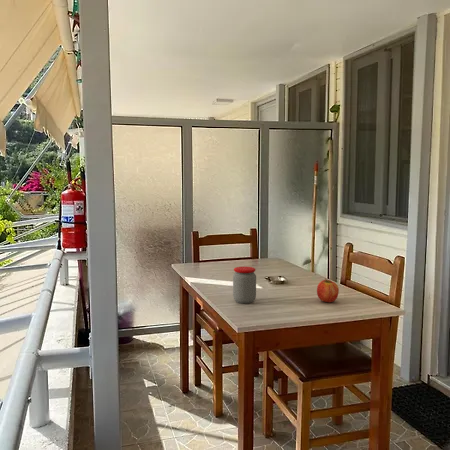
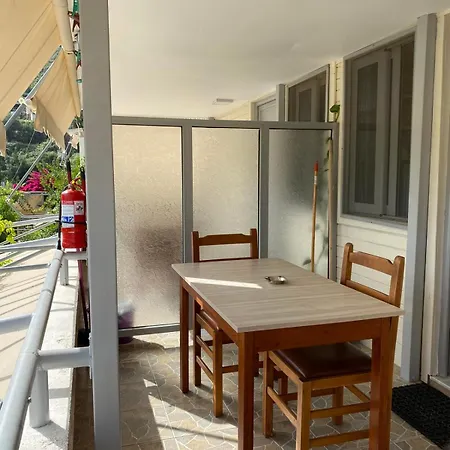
- fruit (327, 289)
- jar (244, 284)
